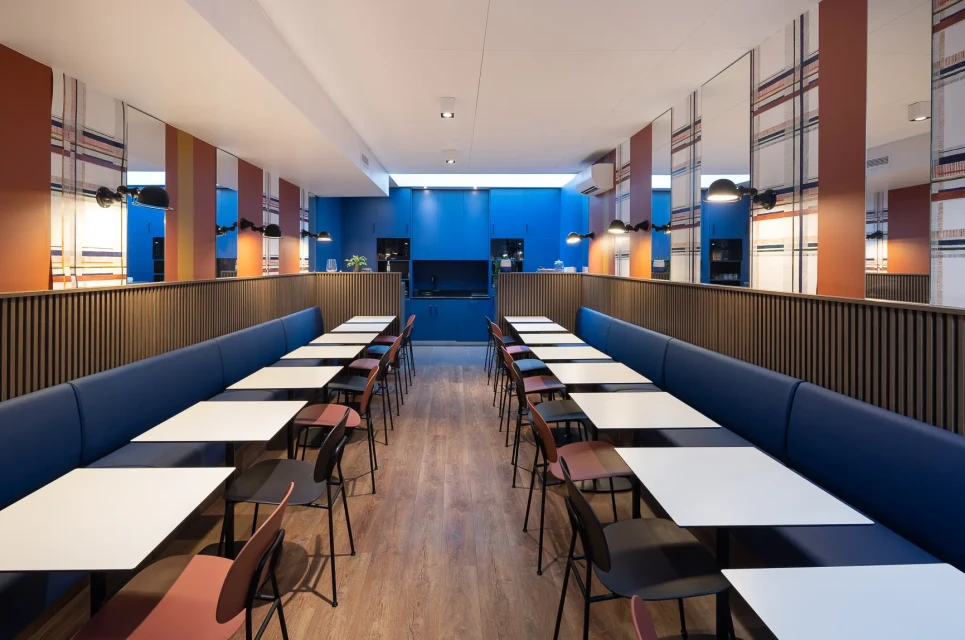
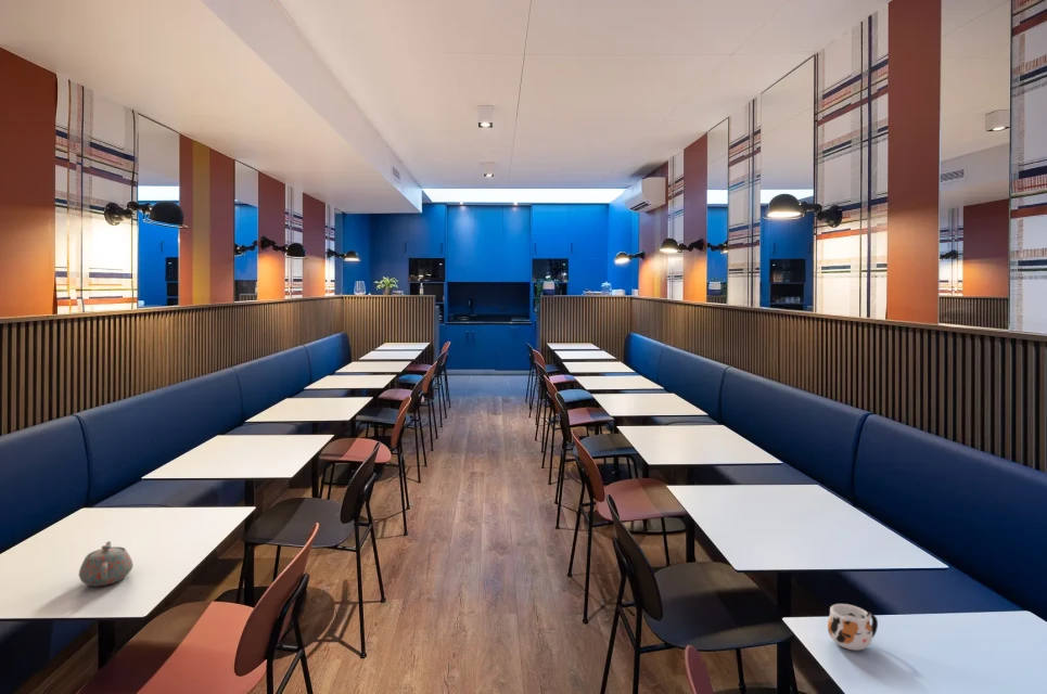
+ mug (854, 624)
+ teapot (106, 562)
